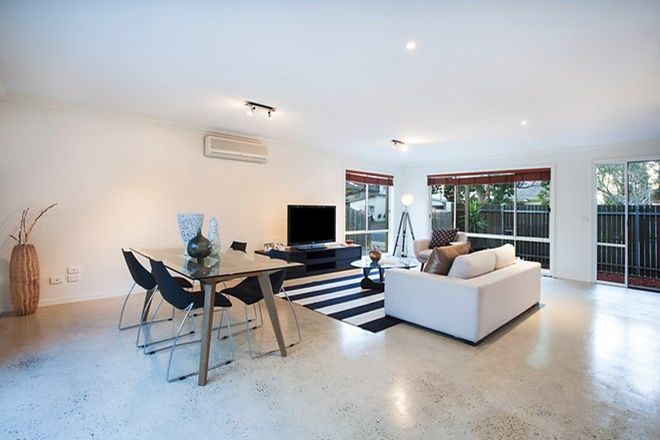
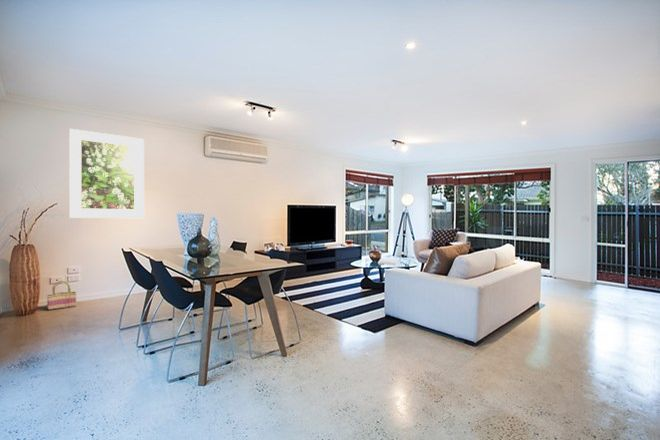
+ basket (61, 294)
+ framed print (108, 176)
